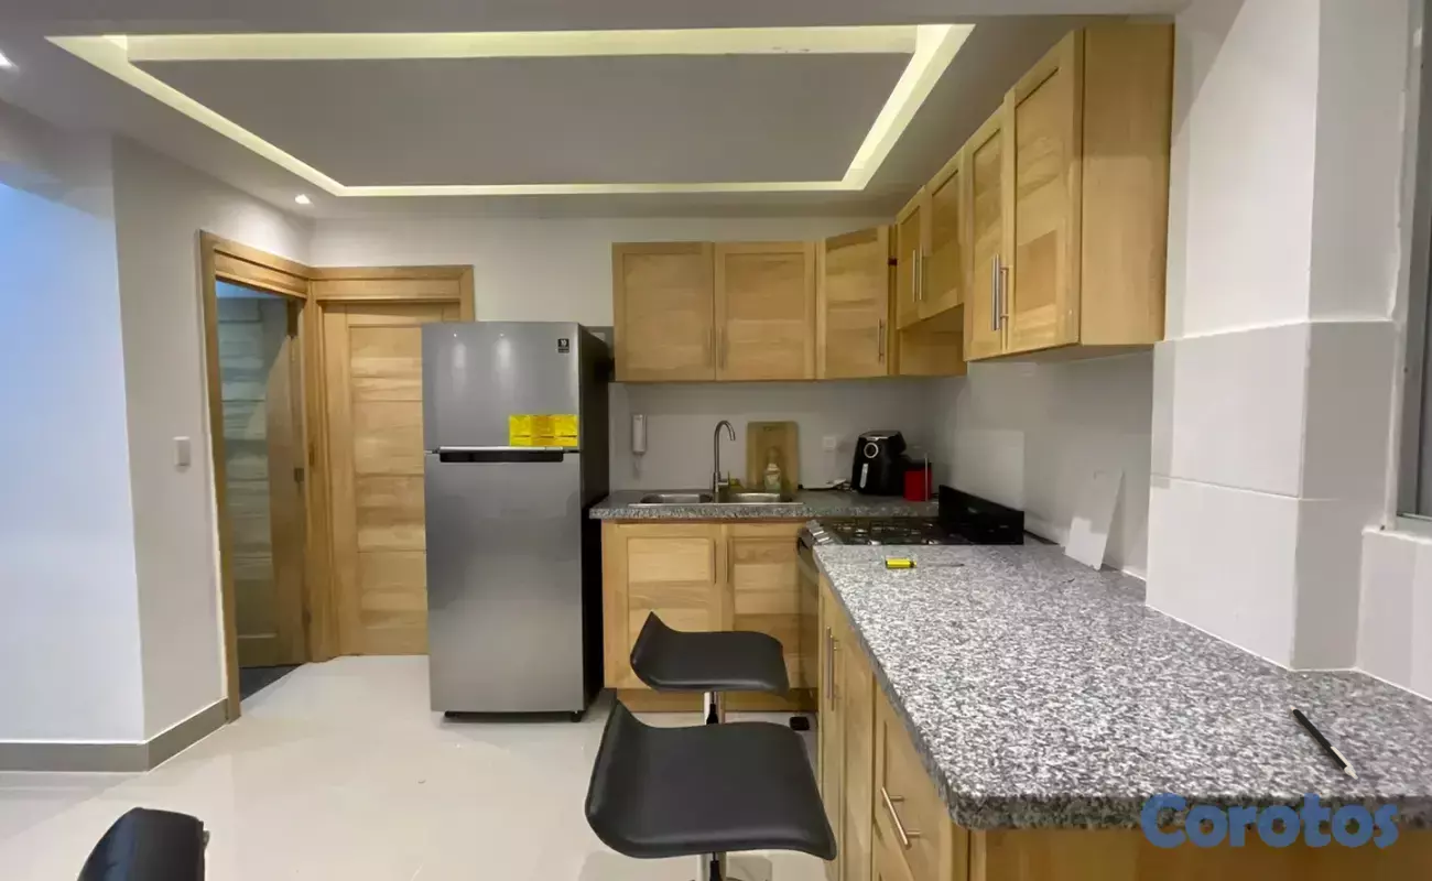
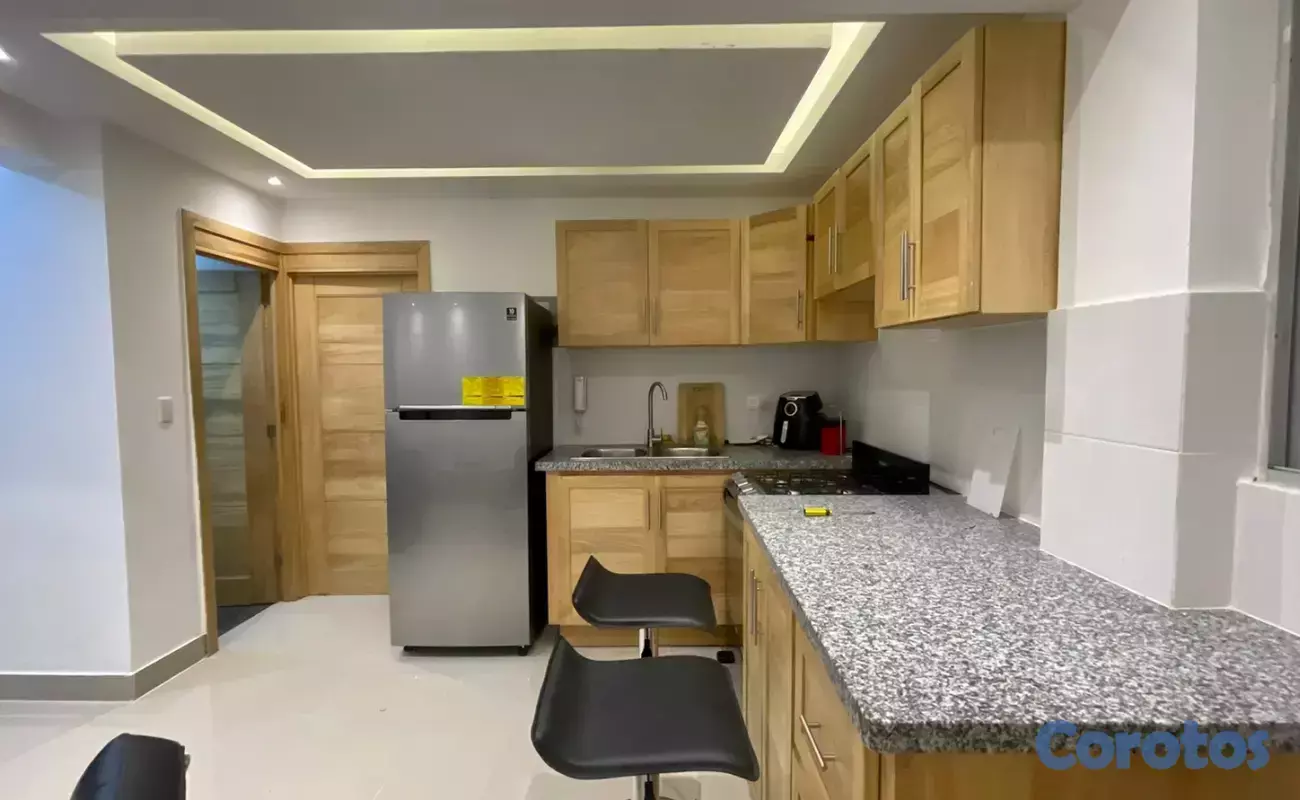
- pen (1320, 737)
